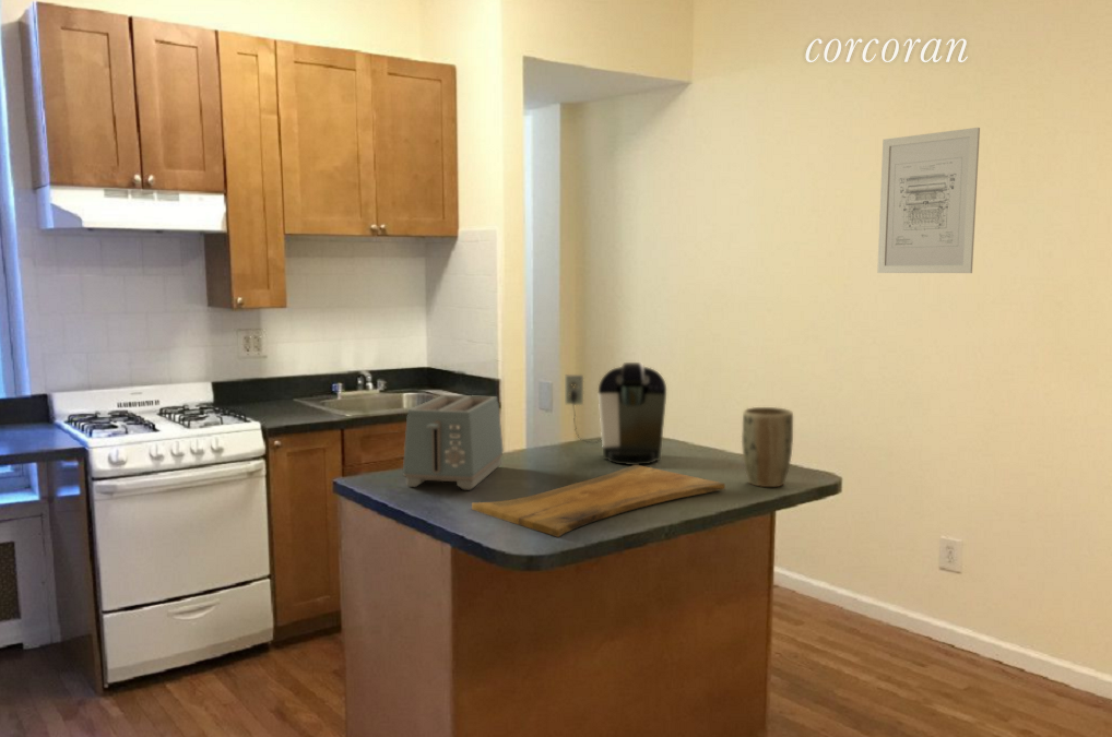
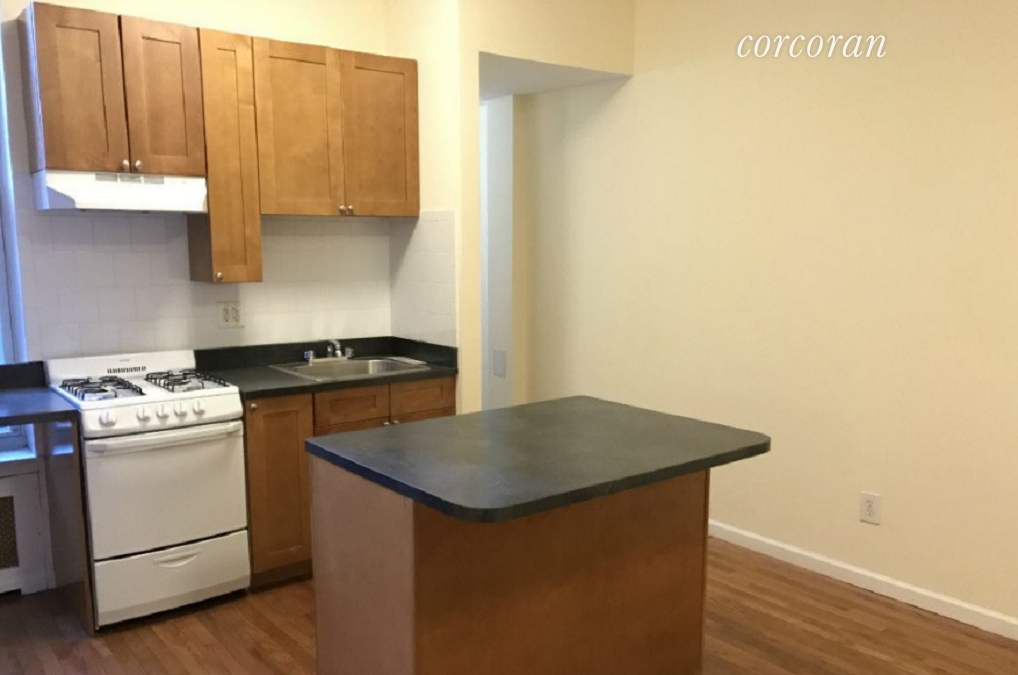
- plant pot (767, 447)
- cutting board (603, 496)
- toaster (453, 440)
- coffee maker (613, 409)
- wall art (925, 203)
